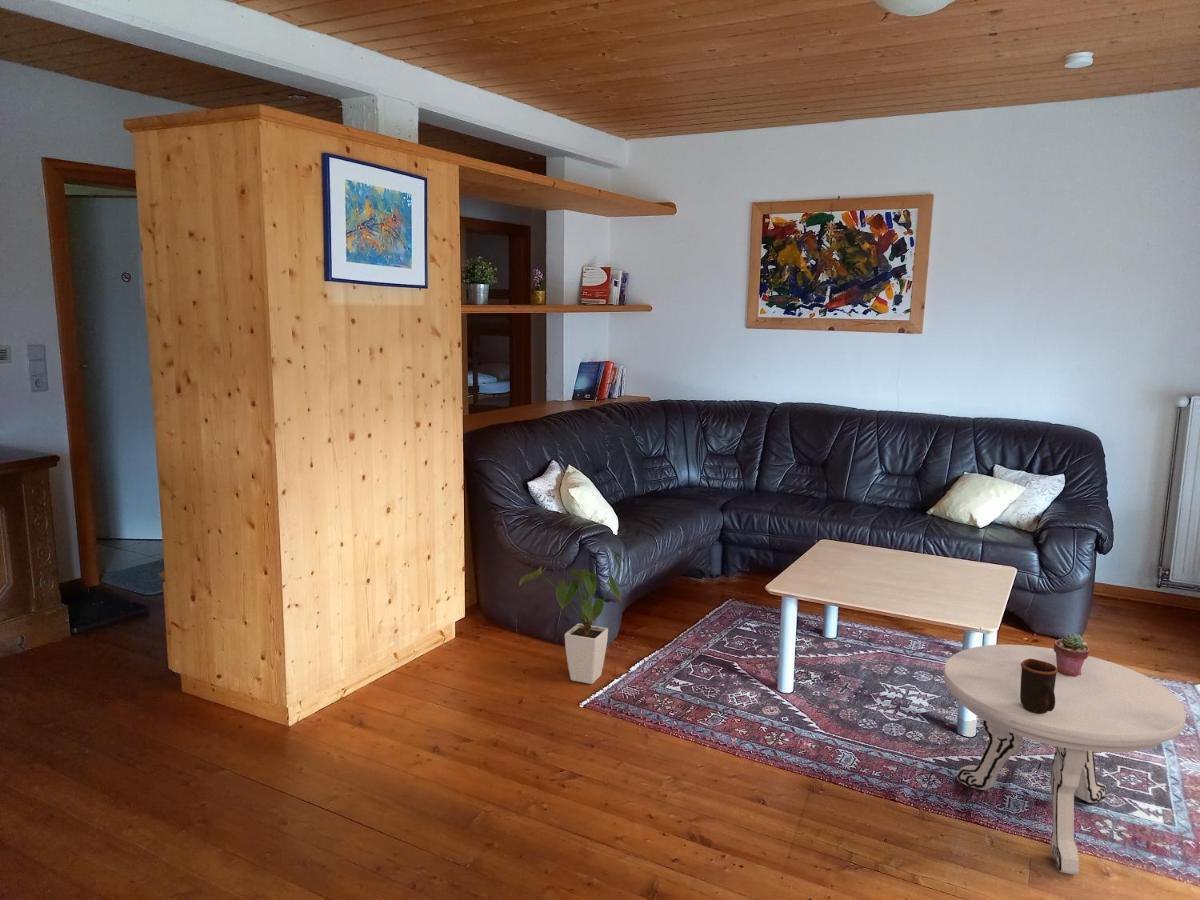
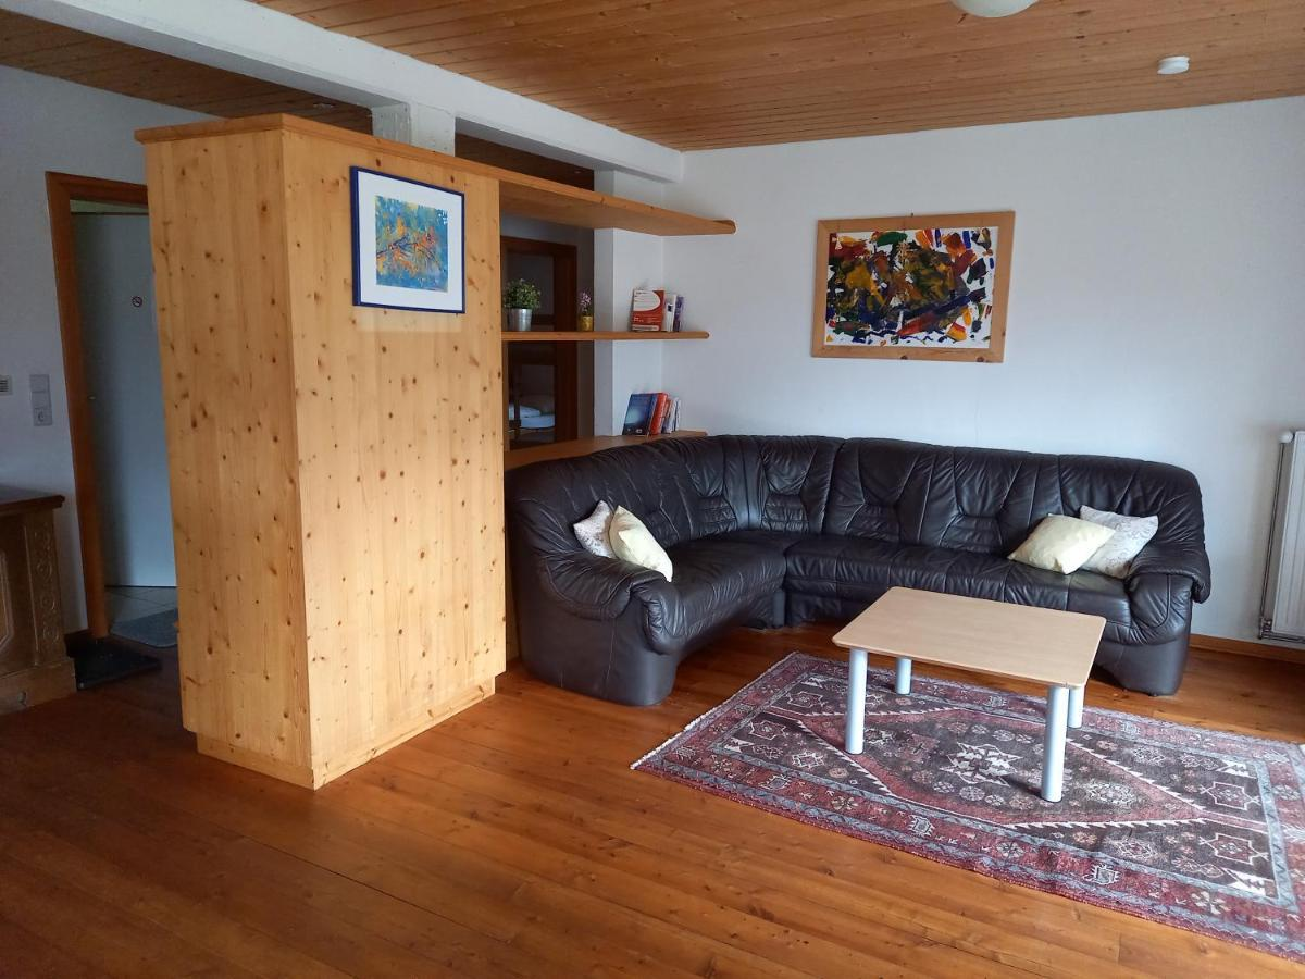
- side table (1054, 754)
- potted succulent (1070, 652)
- house plant (579, 617)
- mug (1040, 689)
